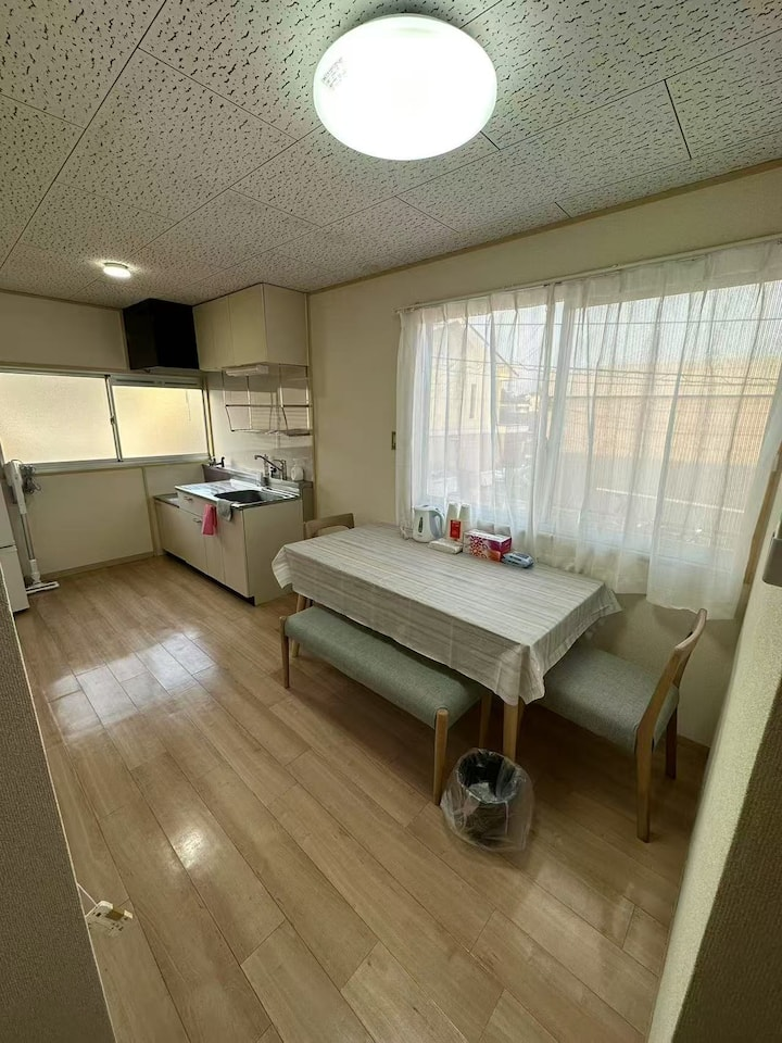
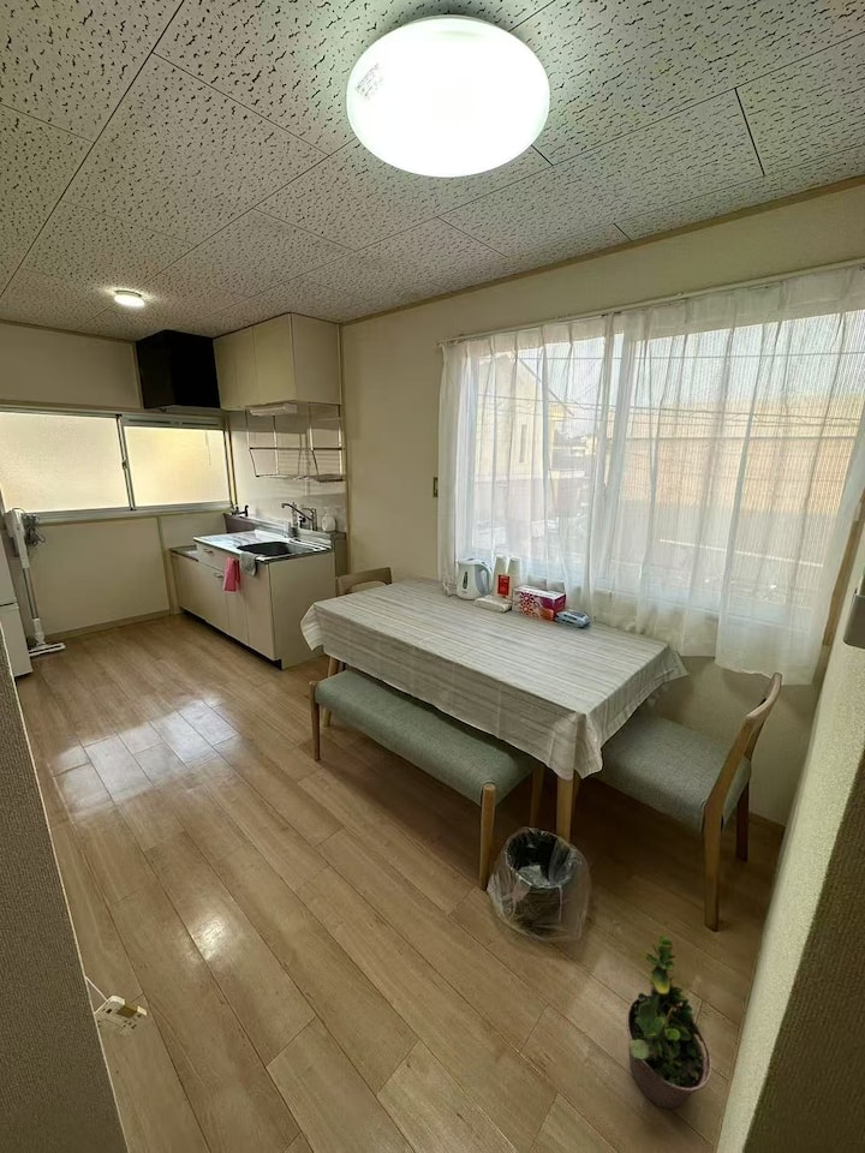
+ potted plant (670, 1022)
